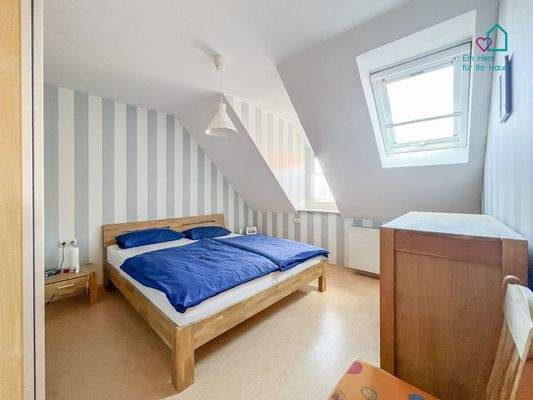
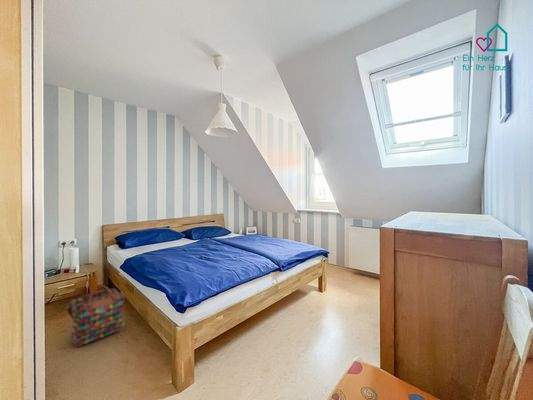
+ backpack (97, 309)
